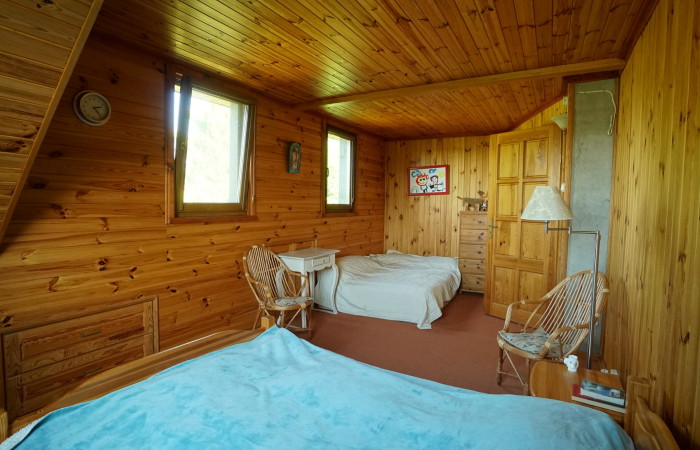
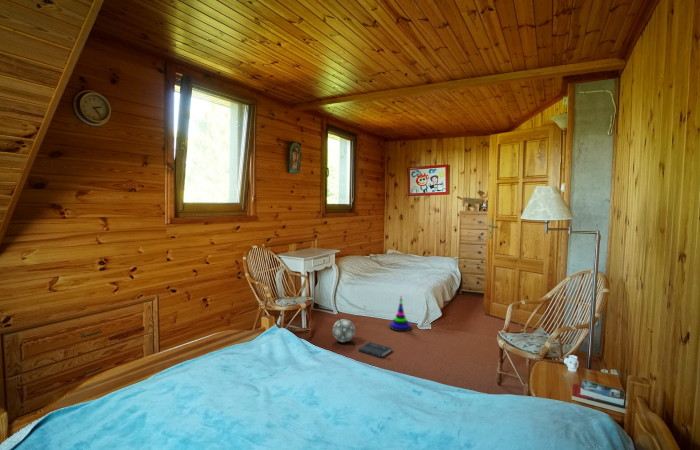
+ ball (343, 330)
+ stacking toy (400, 311)
+ book (379, 350)
